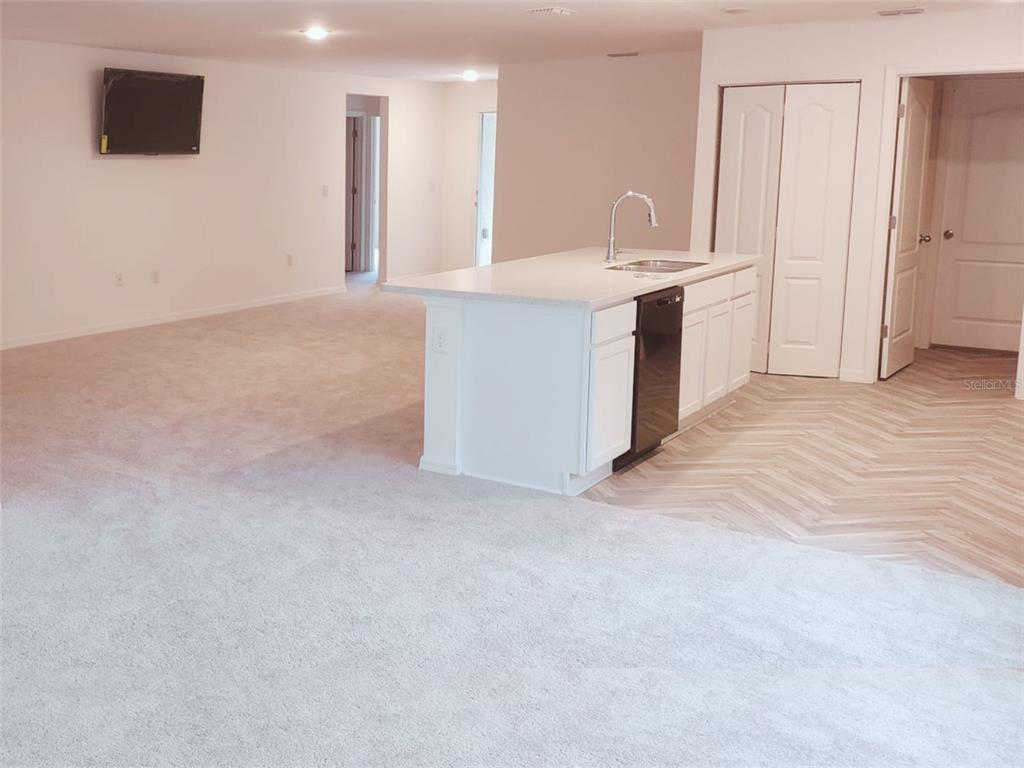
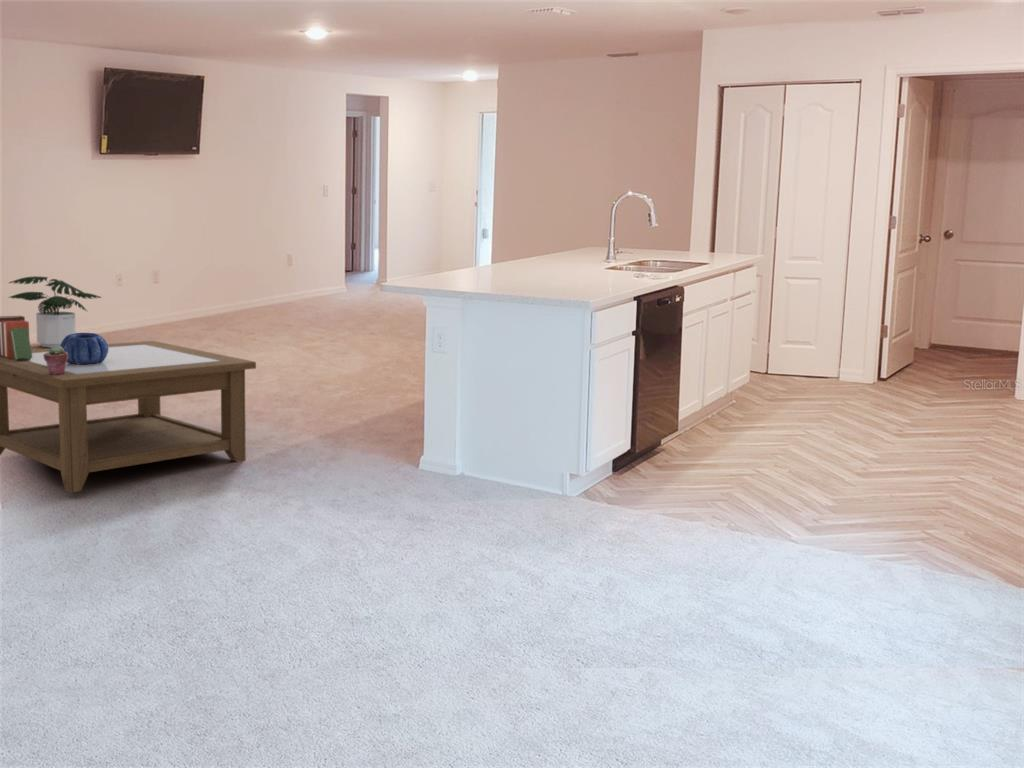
+ books (16, 337)
+ decorative bowl (84, 347)
+ coffee table (115, 401)
+ potted succulent (56, 358)
+ potted plant (58, 311)
